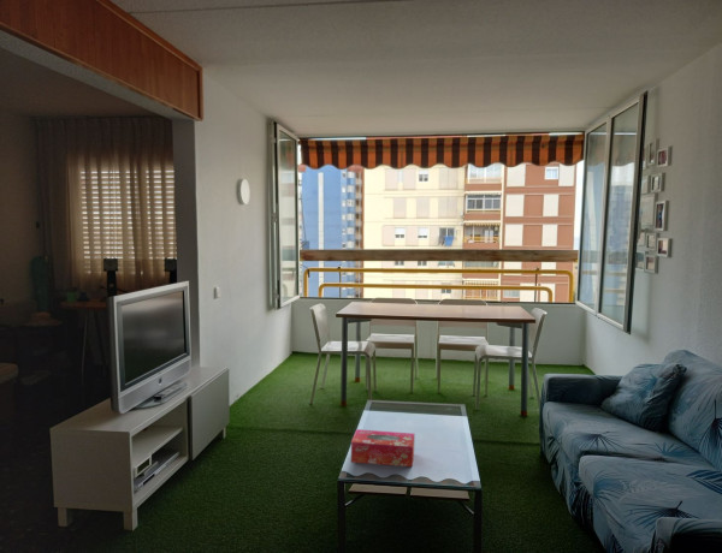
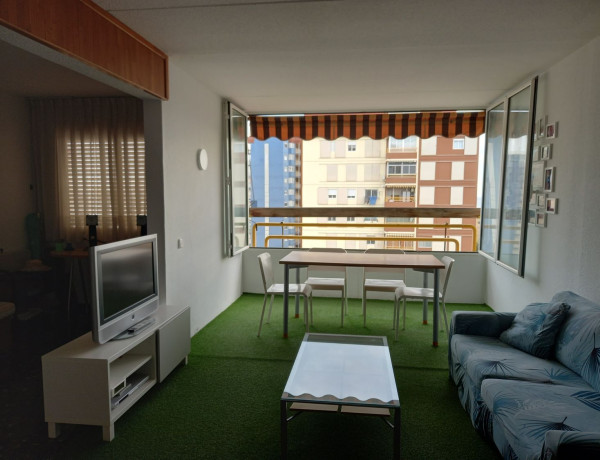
- tissue box (383, 447)
